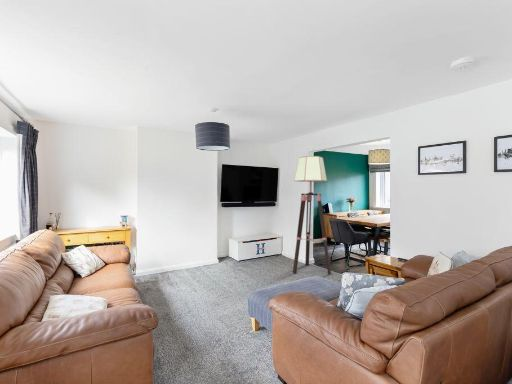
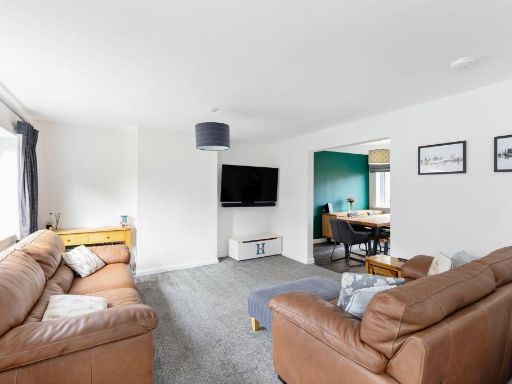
- floor lamp (307, 213)
